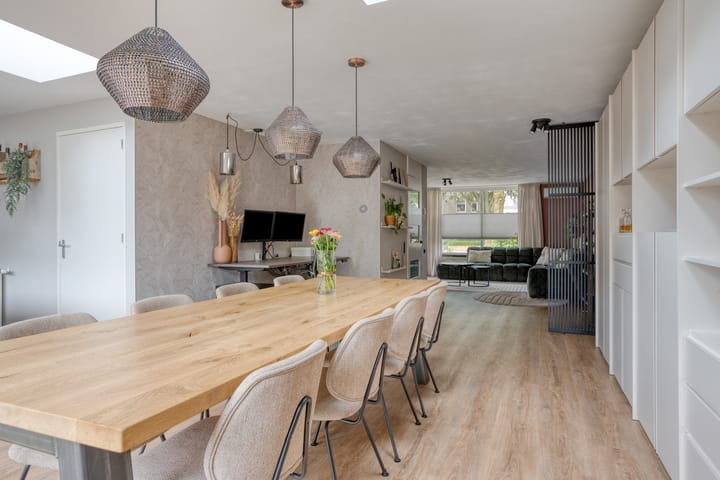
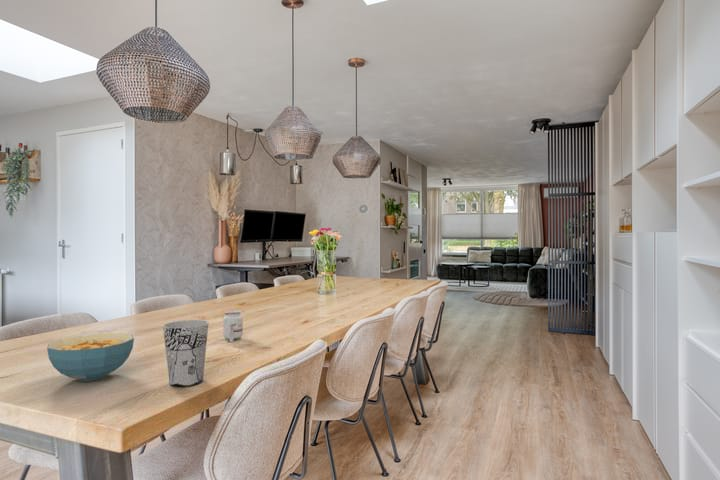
+ candle (234, 326)
+ cup (186, 352)
+ cereal bowl (92, 359)
